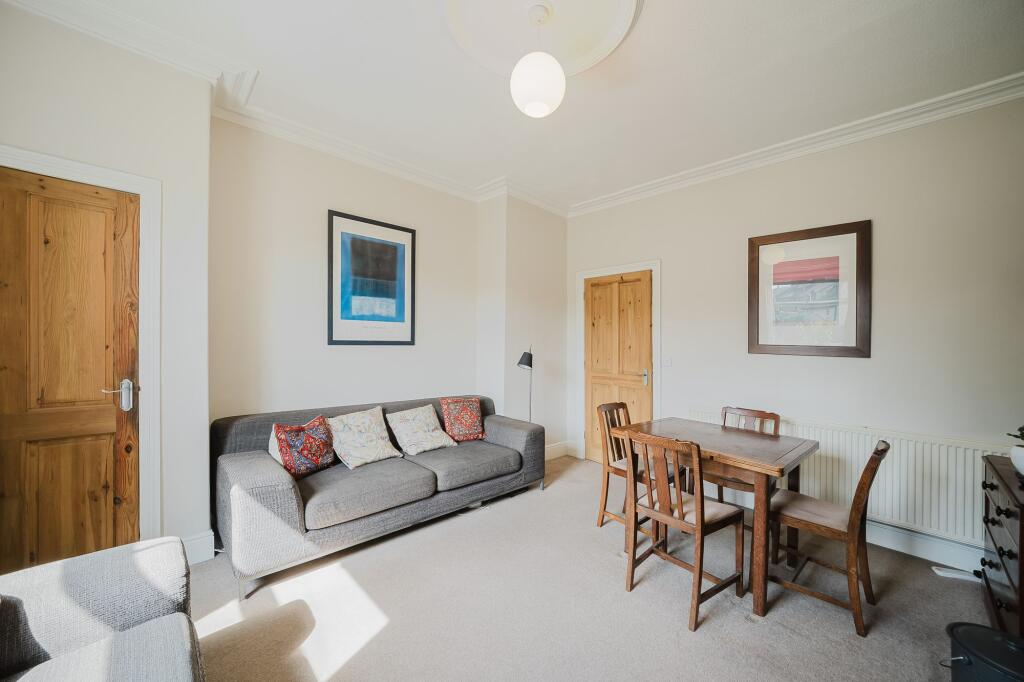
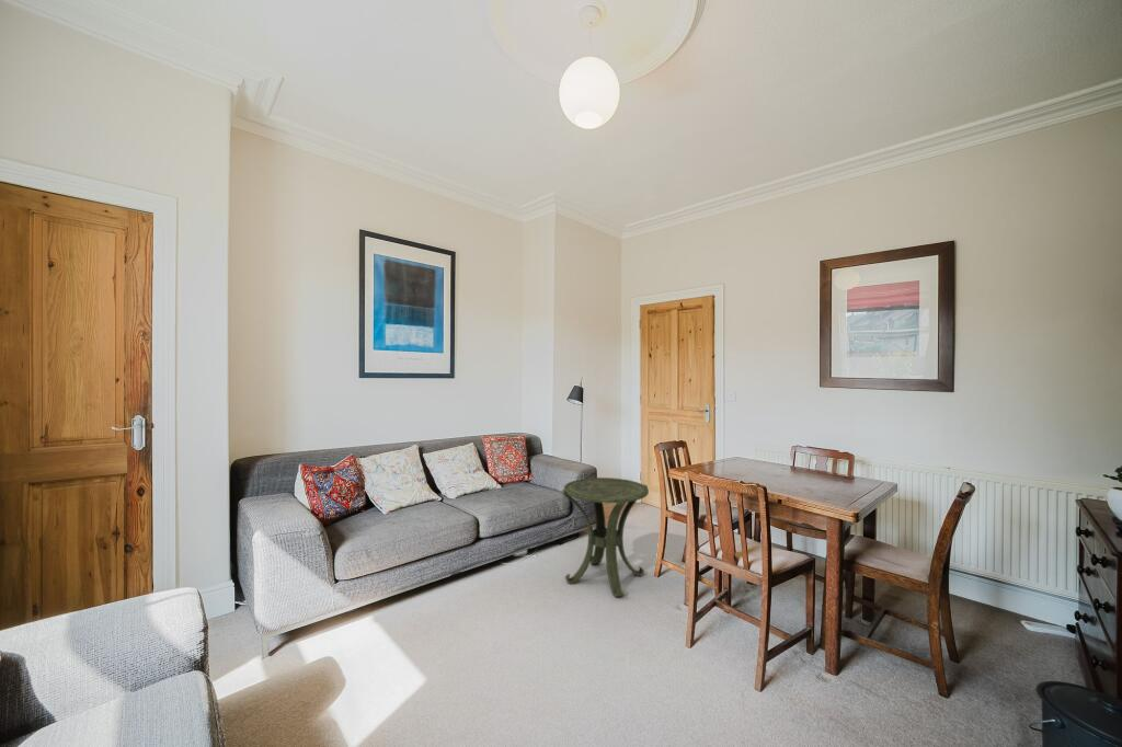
+ side table (605, 532)
